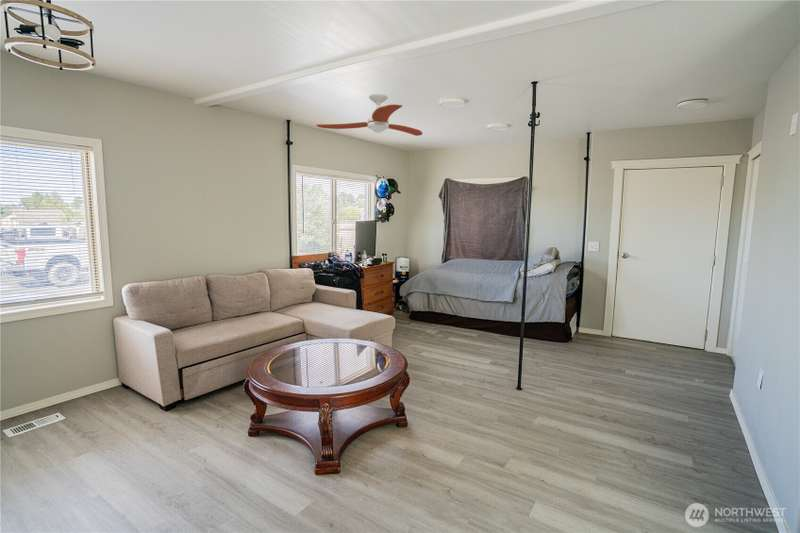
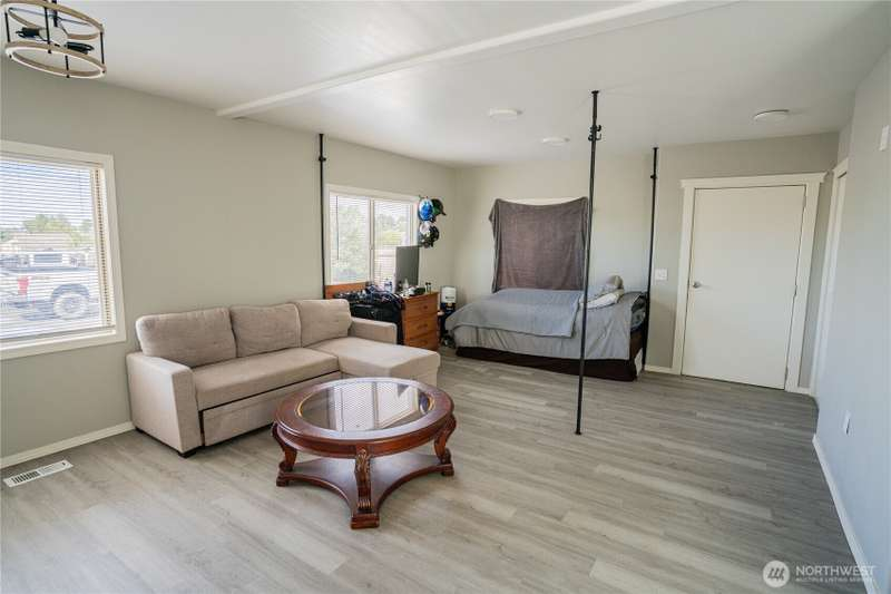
- ceiling fan (373, 112)
